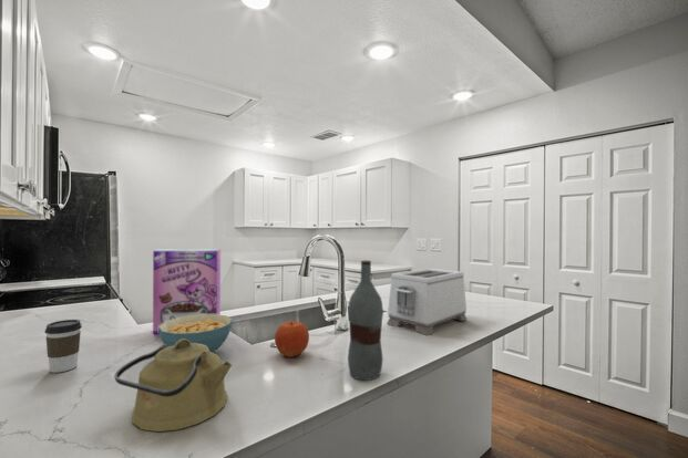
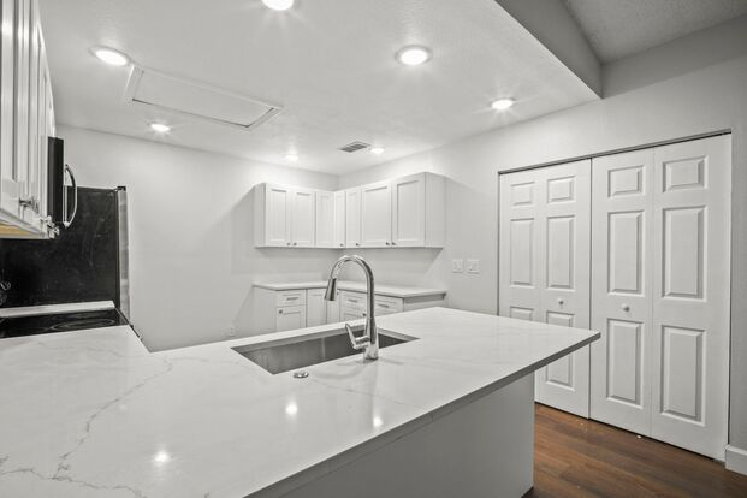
- toaster (425, 298)
- cereal box (187, 289)
- cereal bowl (196, 339)
- kettle (187, 374)
- coffee cup (63, 345)
- fruit (291, 337)
- bottle (364, 316)
